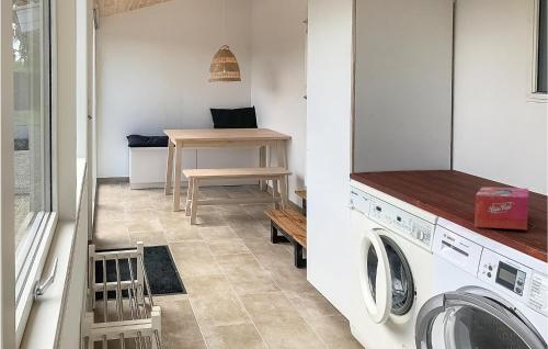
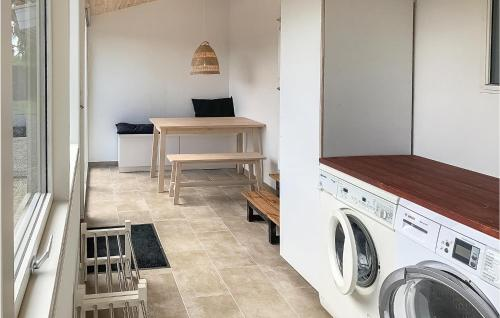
- tissue box (502, 206)
